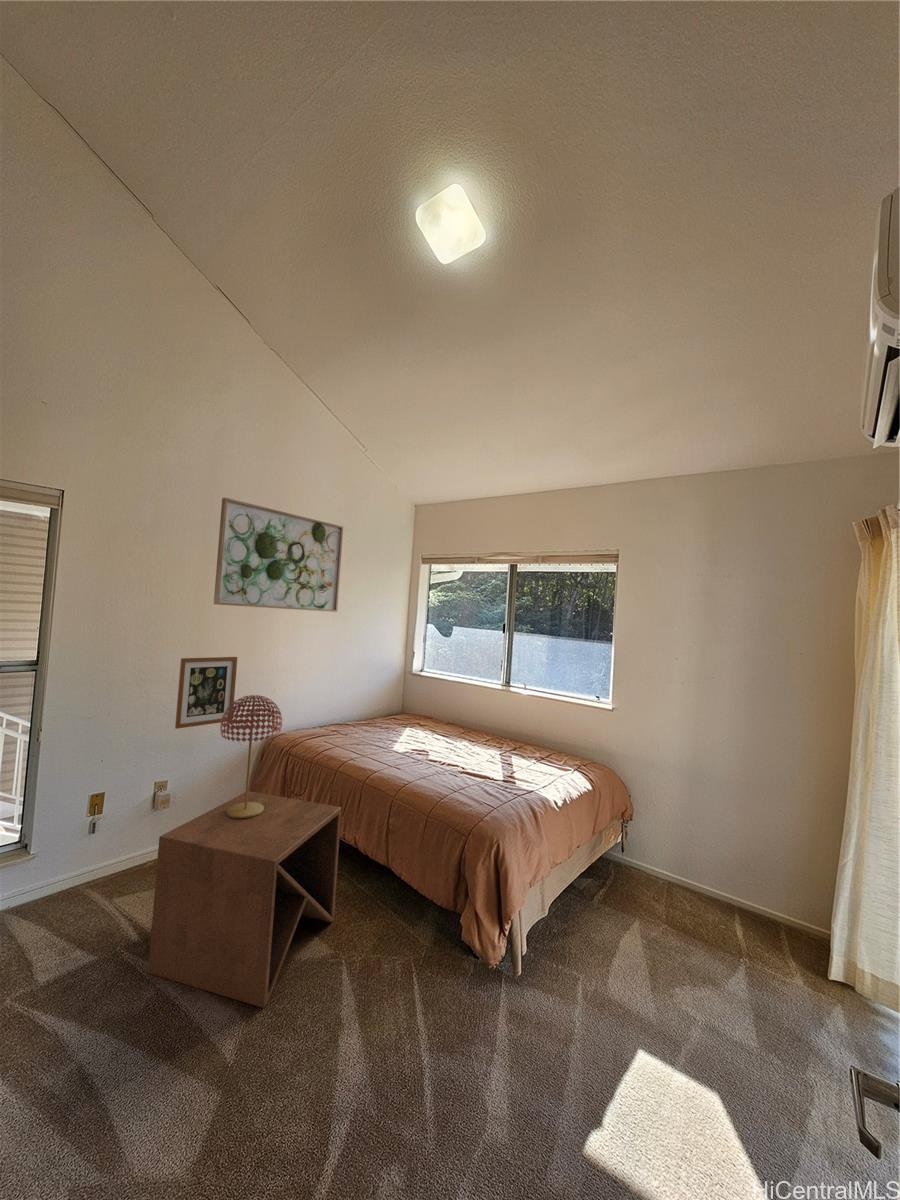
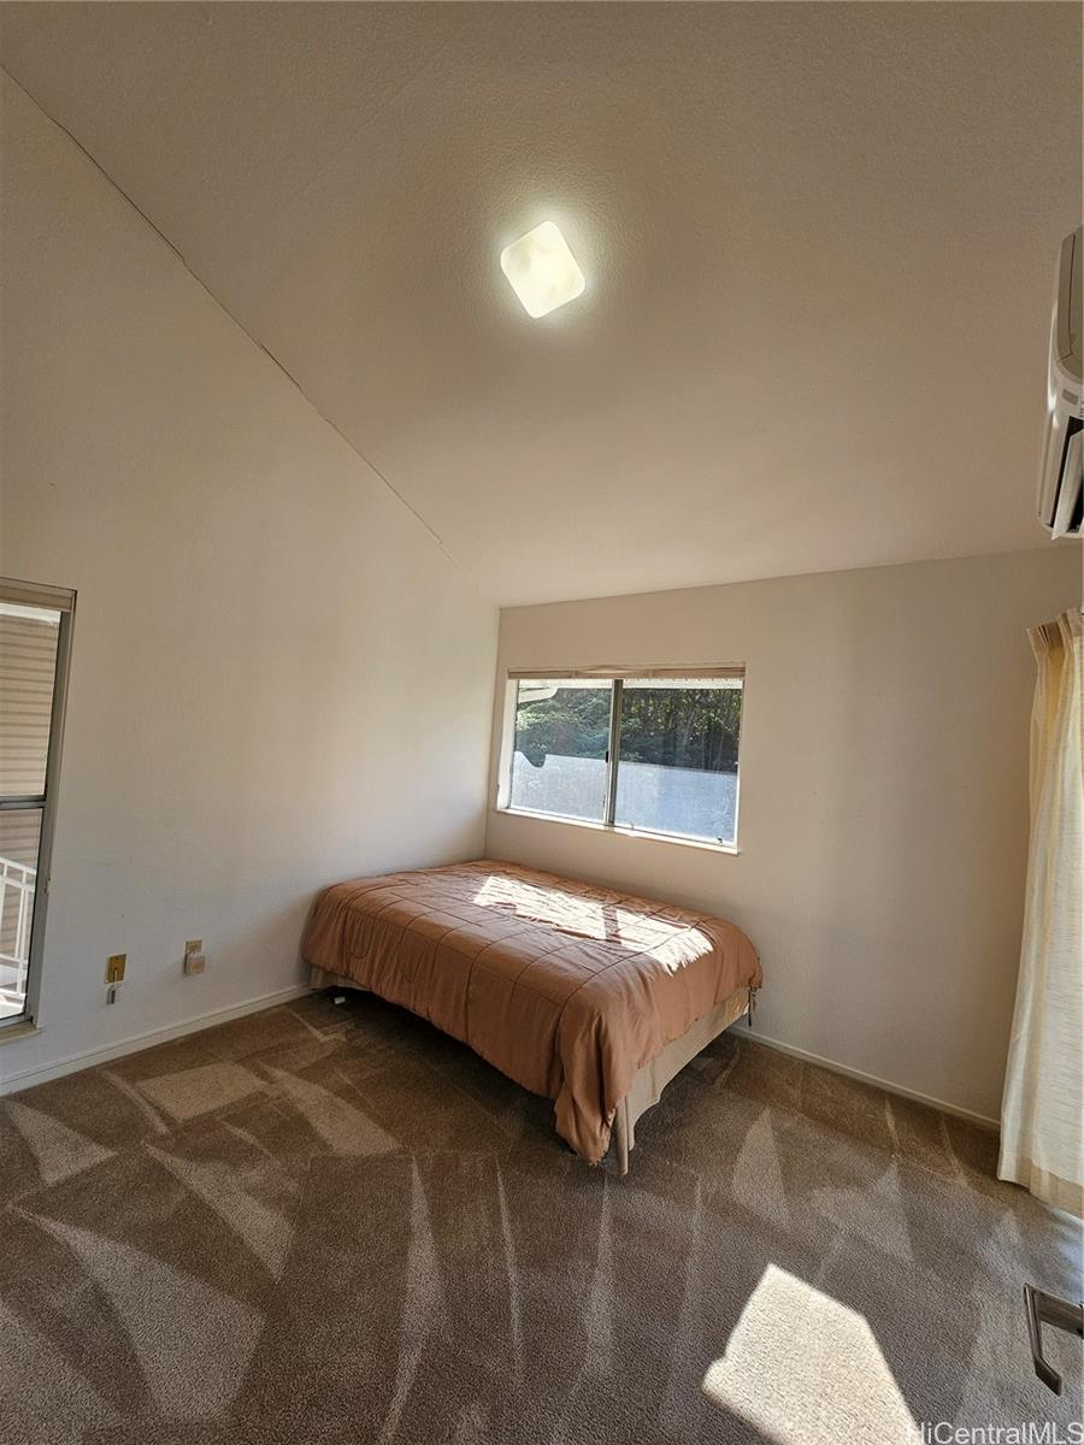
- table lamp (249, 752)
- wall art (286, 561)
- side table (254, 881)
- wall art (207, 690)
